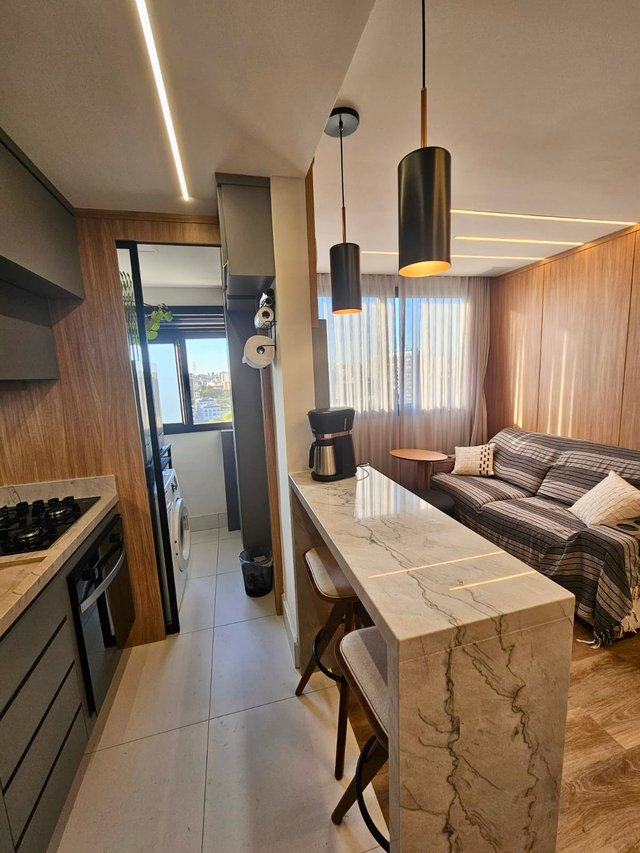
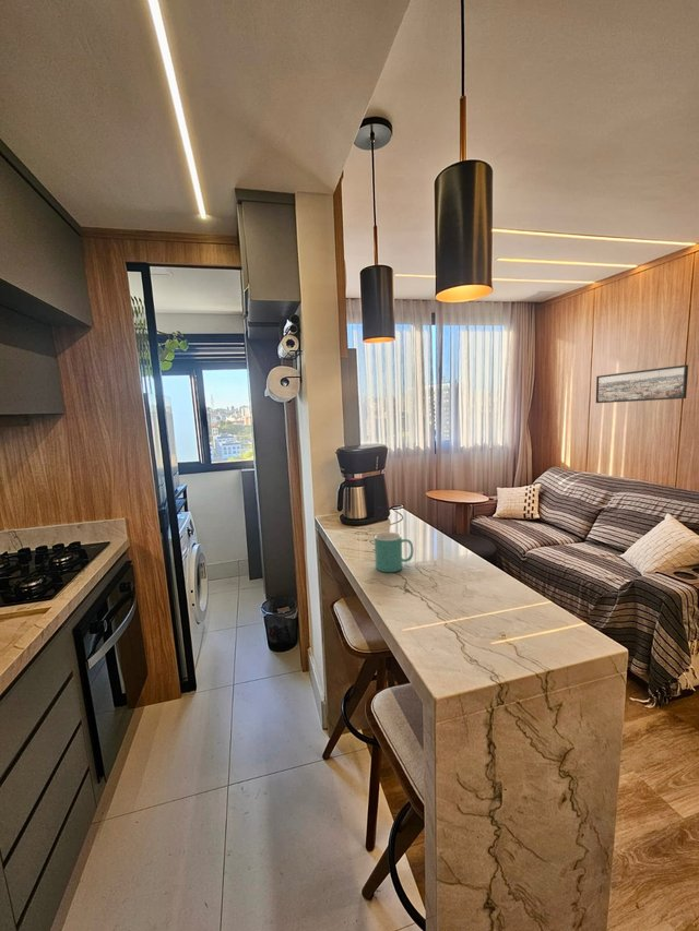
+ mug (394, 551)
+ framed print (637, 385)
